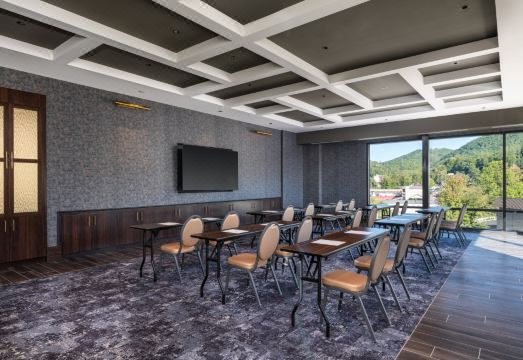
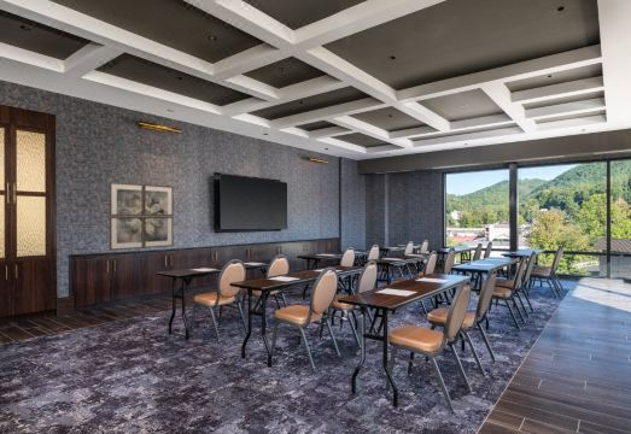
+ wall art (142, 215)
